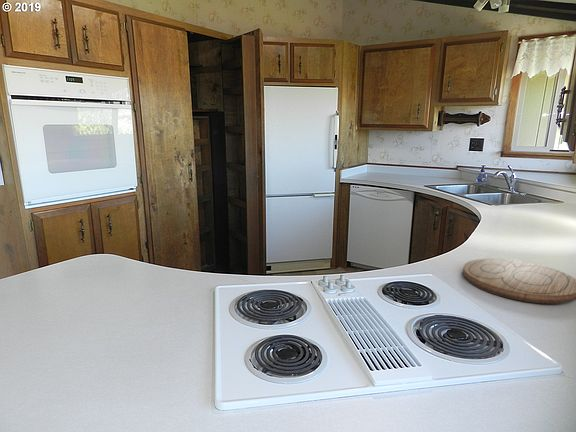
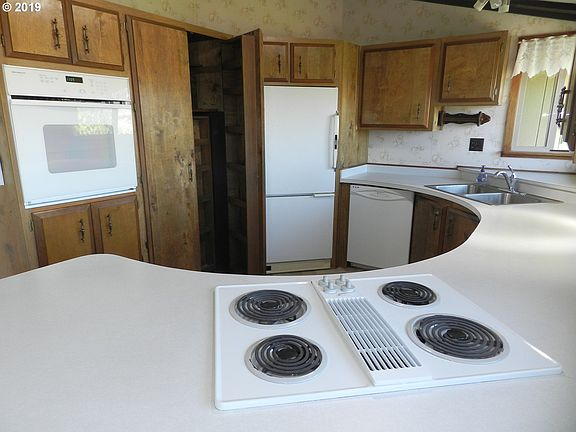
- cutting board (518, 278)
